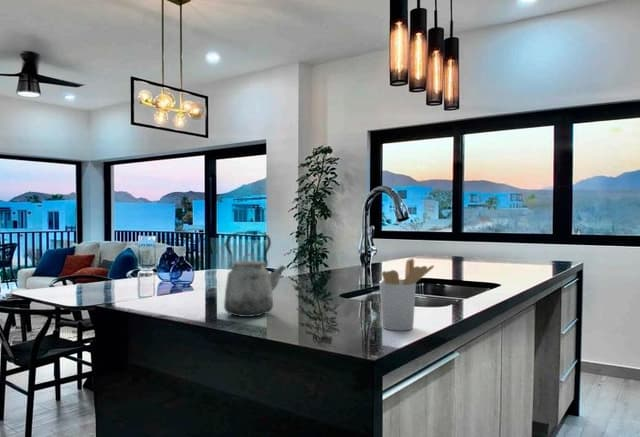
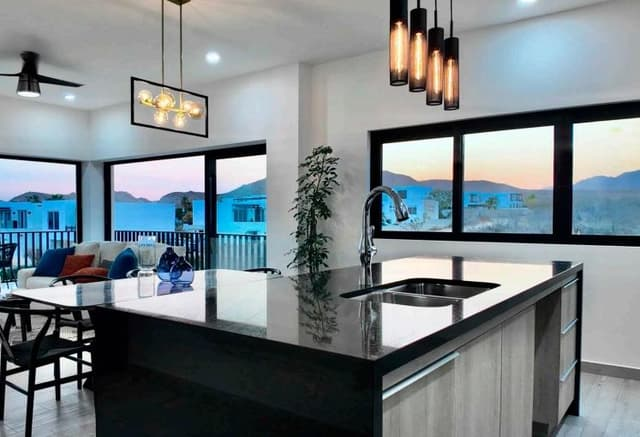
- utensil holder (405, 294)
- kettle (257, 272)
